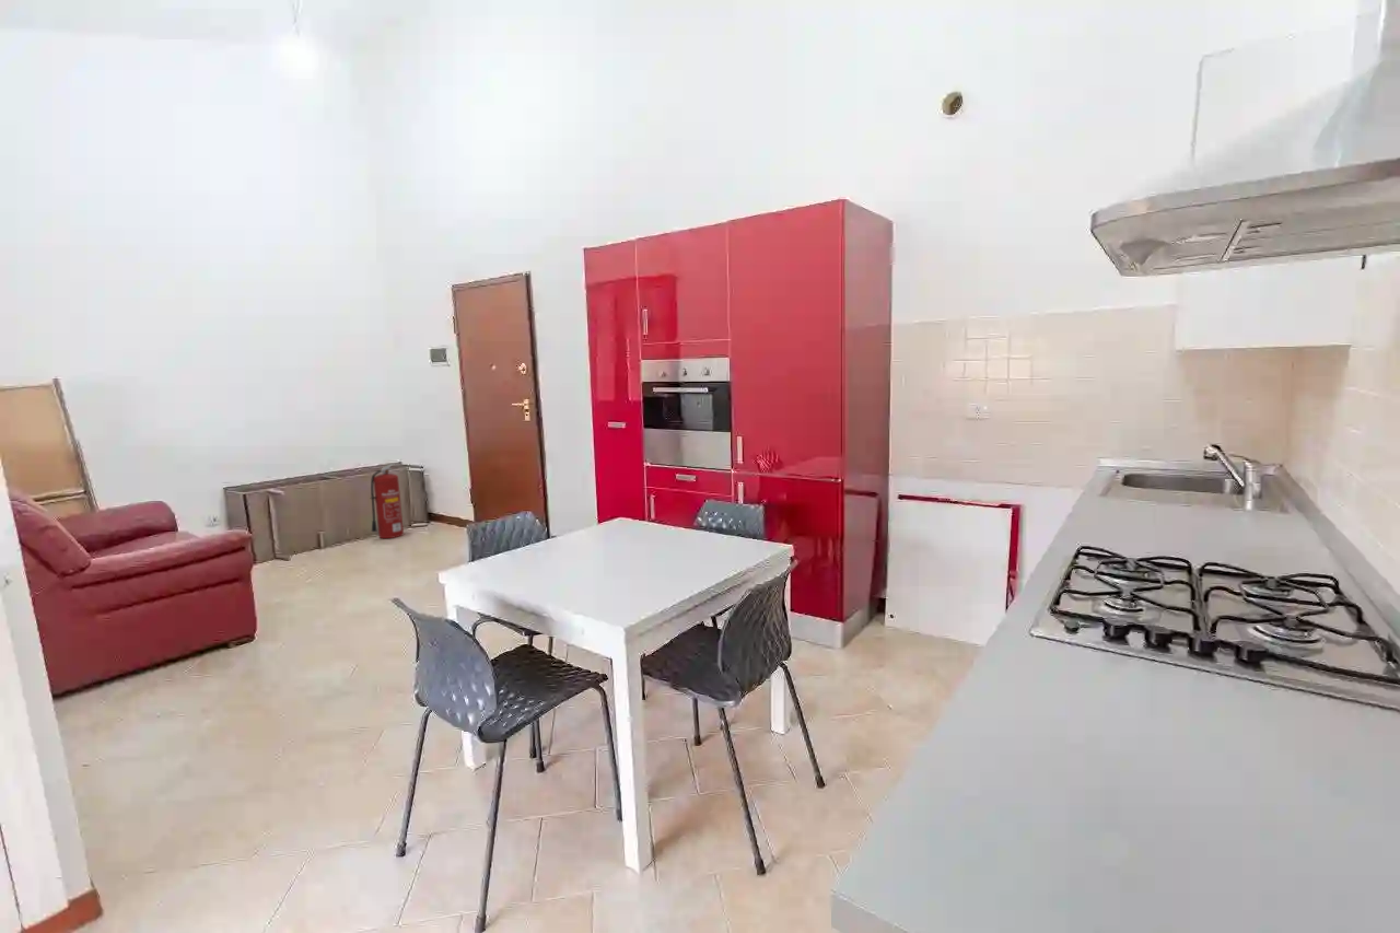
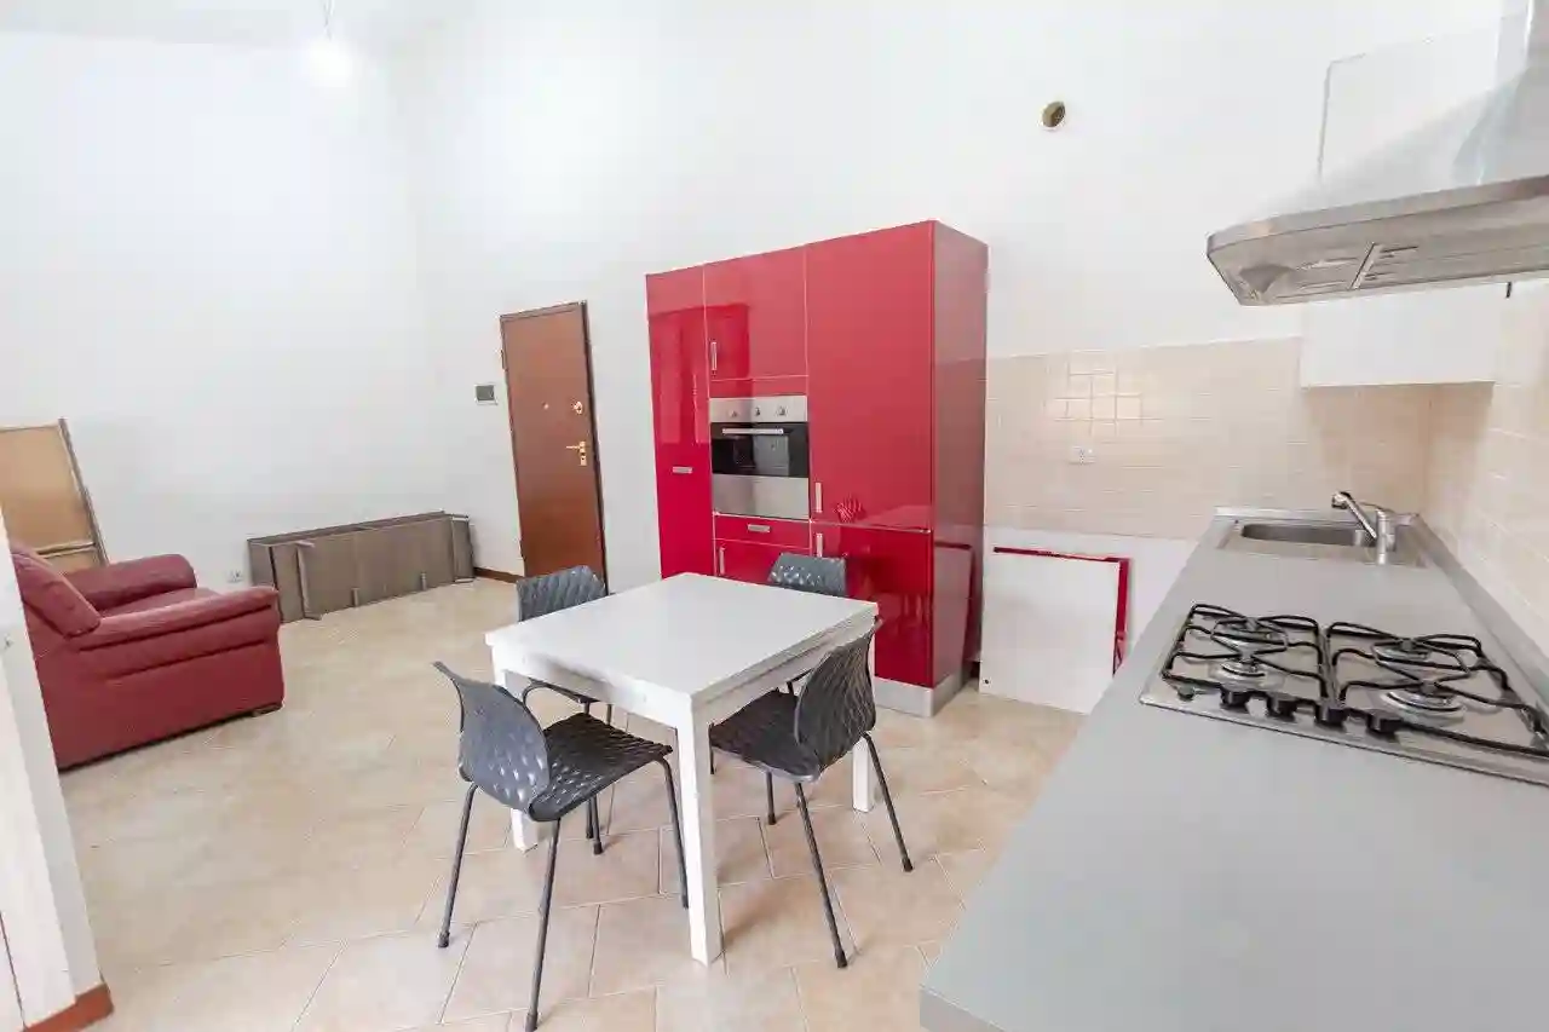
- fire extinguisher (384, 501)
